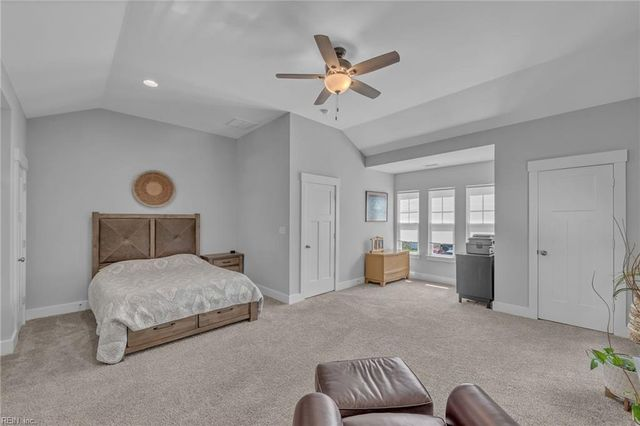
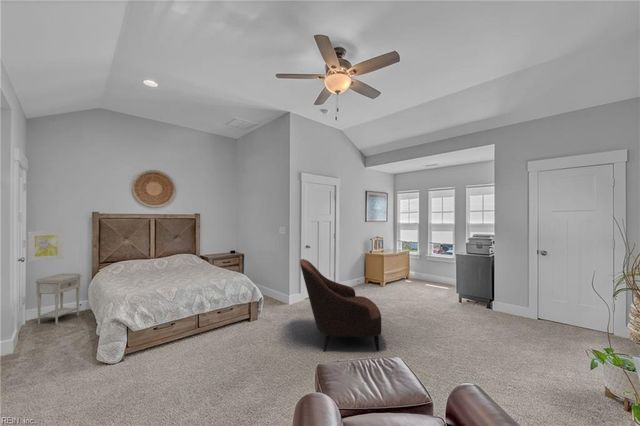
+ nightstand (60, 297)
+ wall art (46, 245)
+ armchair (338, 299)
